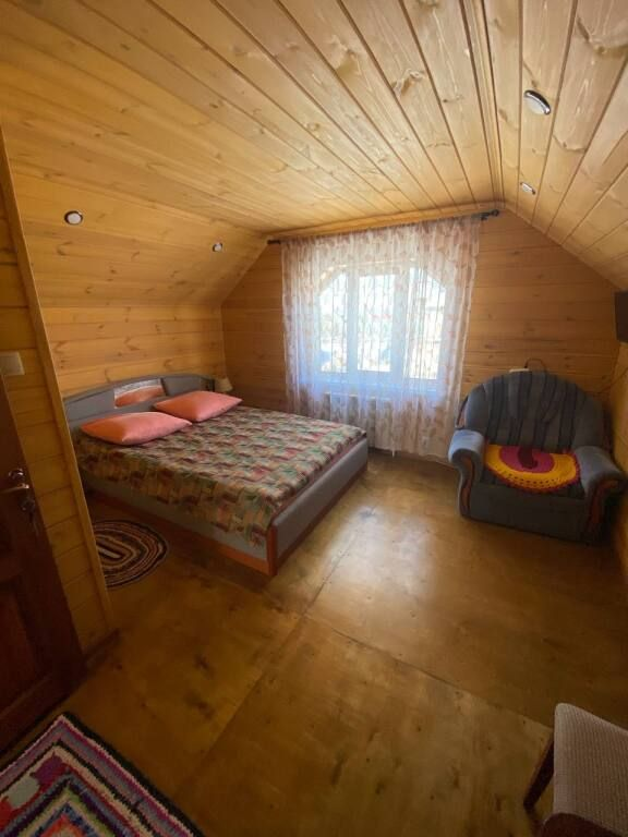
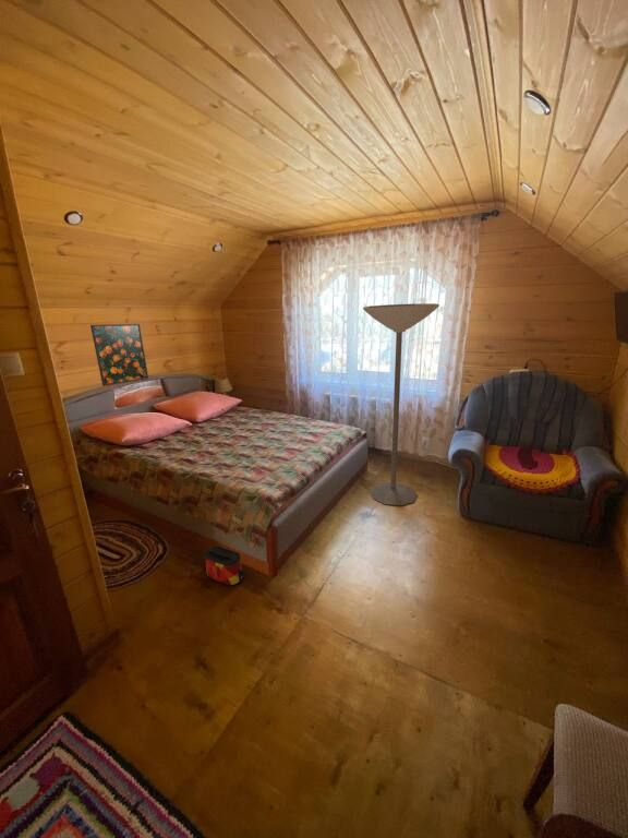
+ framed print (121, 354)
+ bag (222, 563)
+ floor lamp (396, 406)
